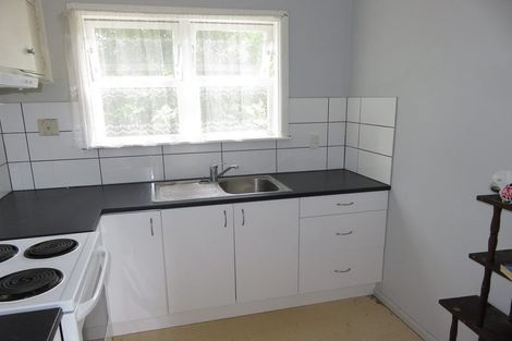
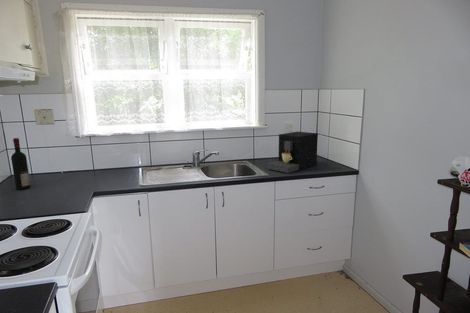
+ alcohol (19, 163)
+ coffee maker (292, 151)
